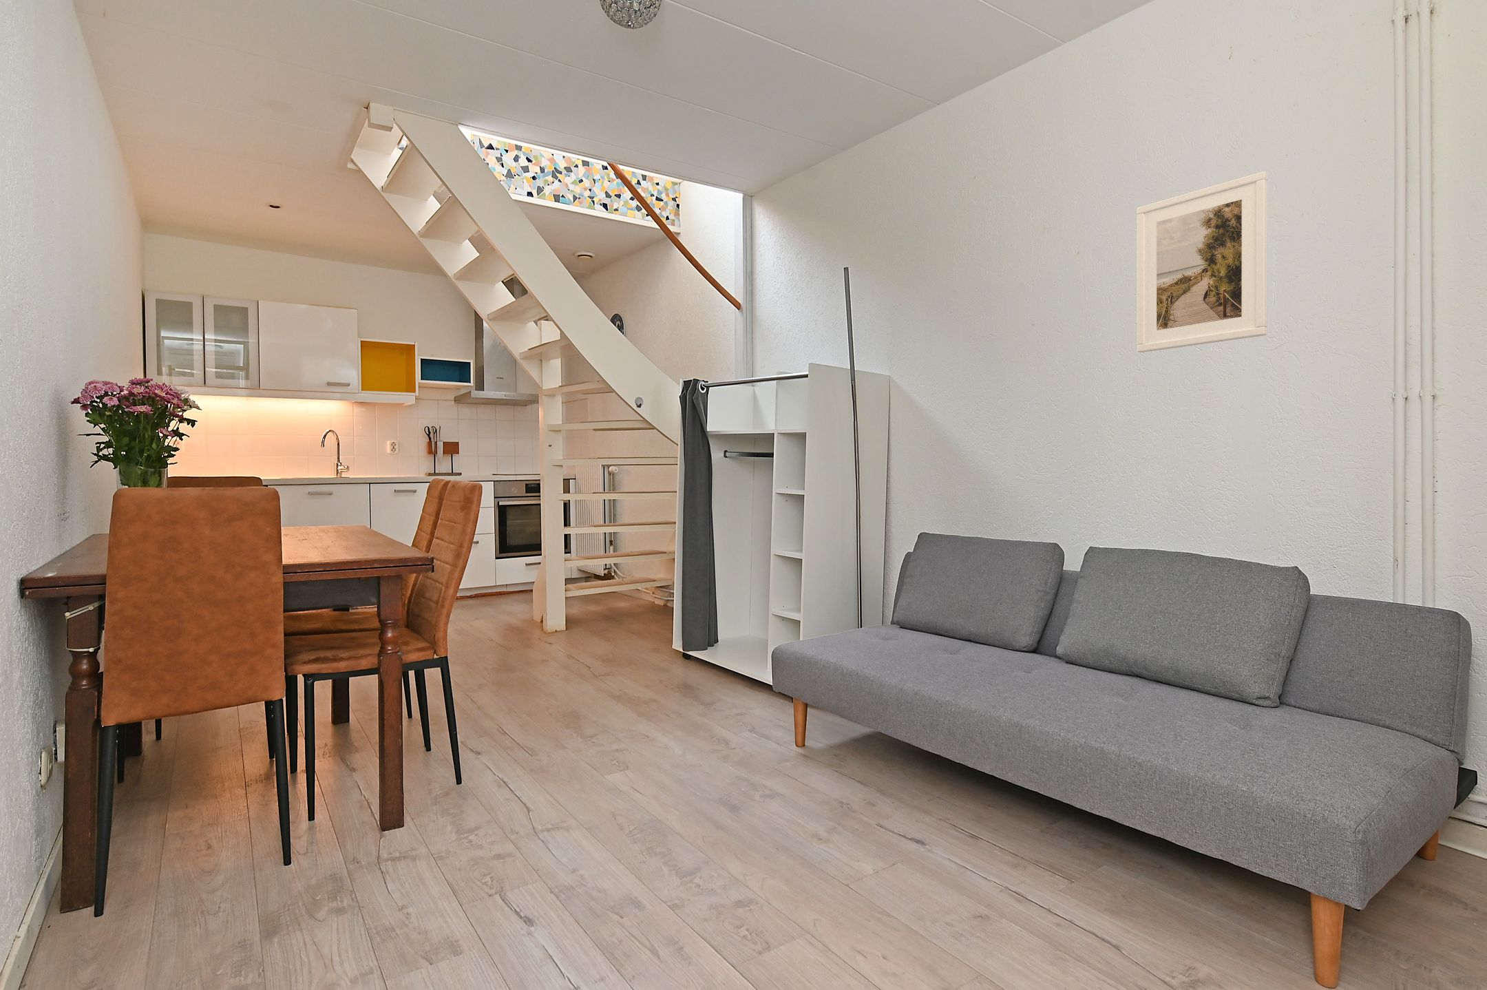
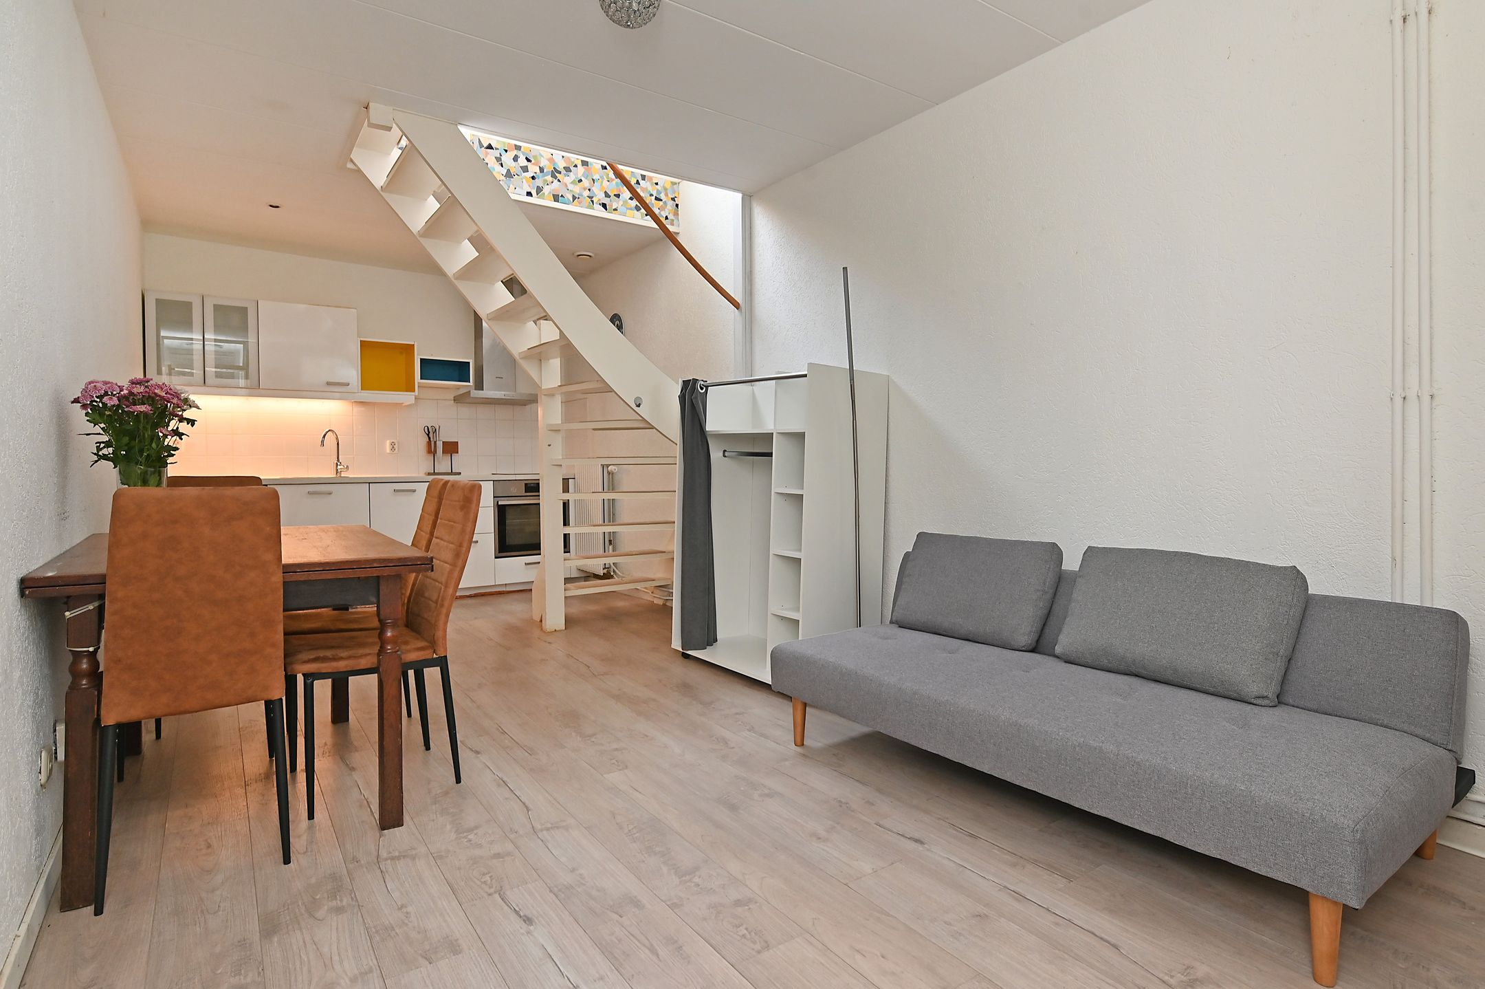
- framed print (1198, 267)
